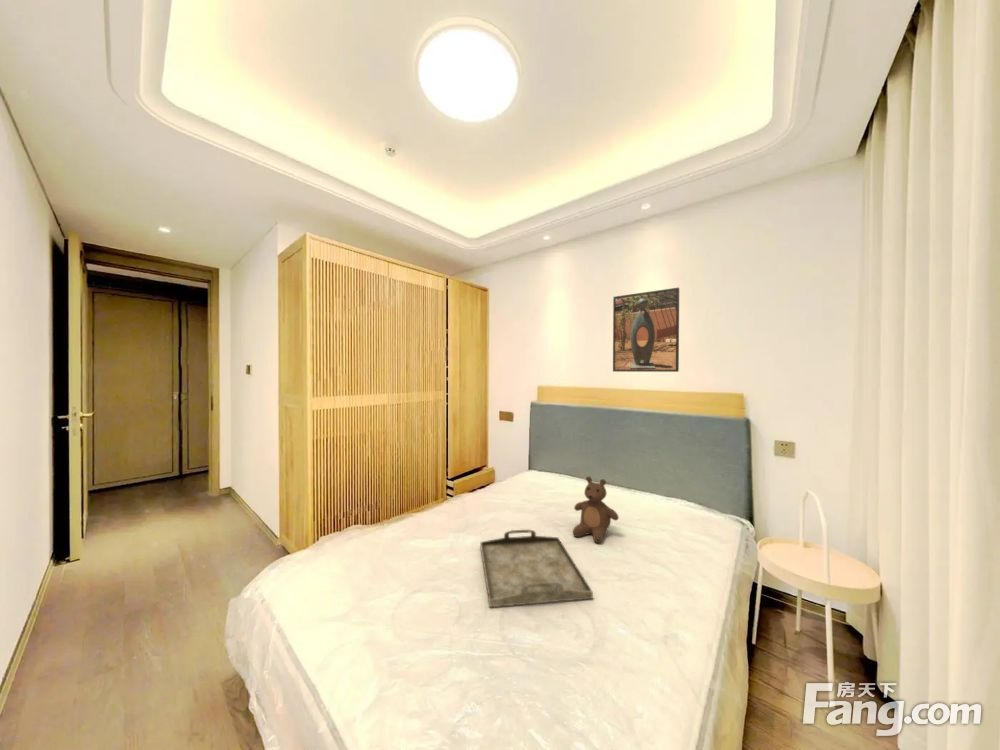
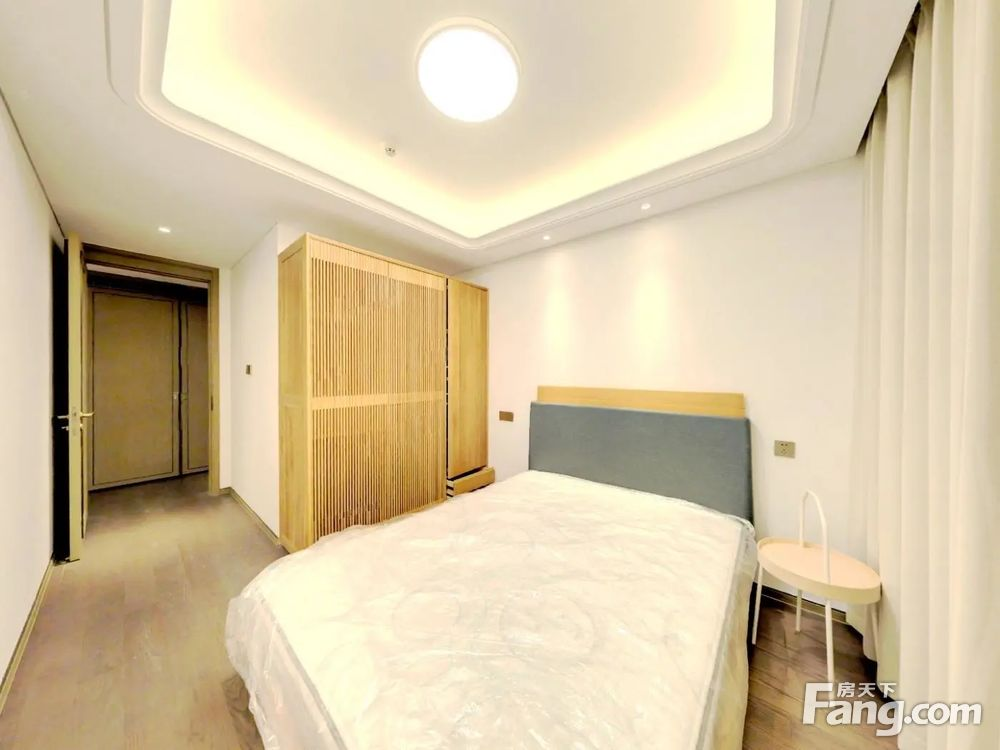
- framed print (644, 332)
- serving tray (529, 561)
- teddy bear (592, 507)
